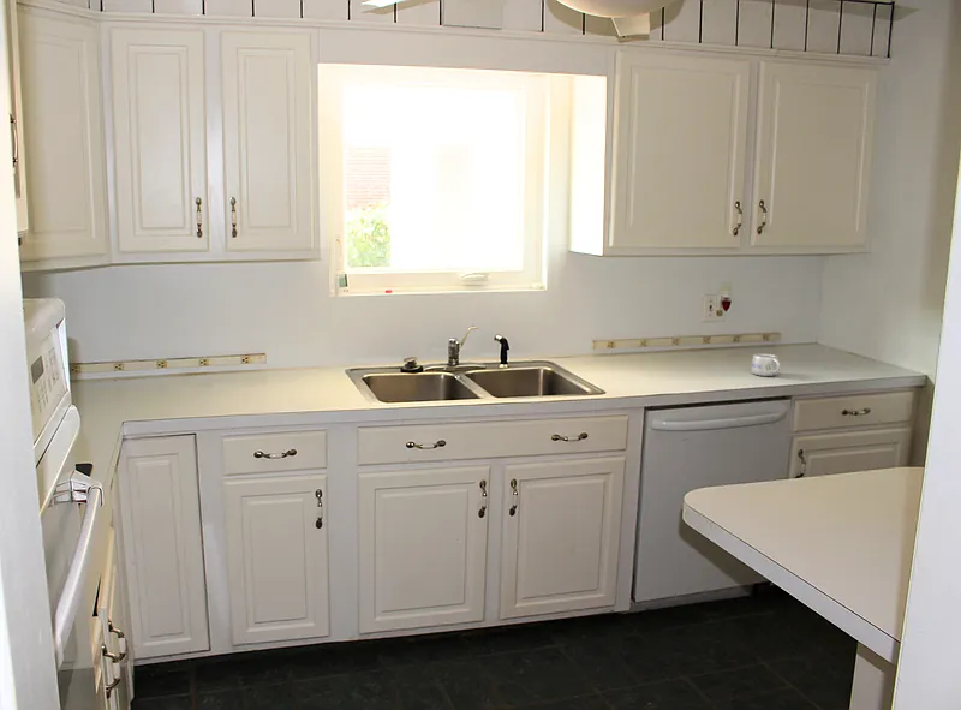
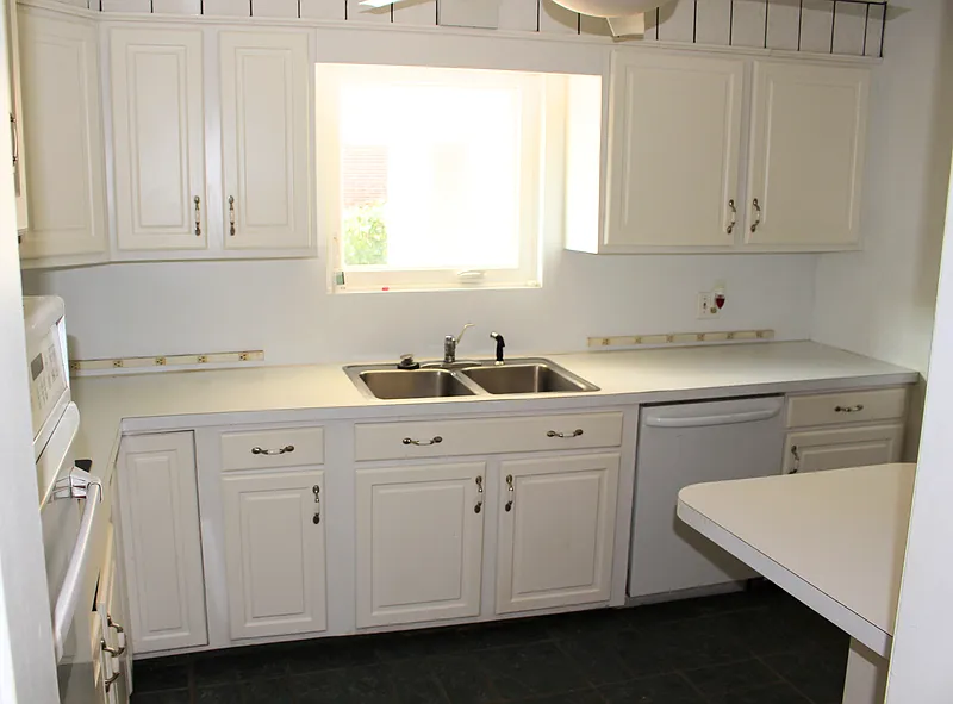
- mug (768, 365)
